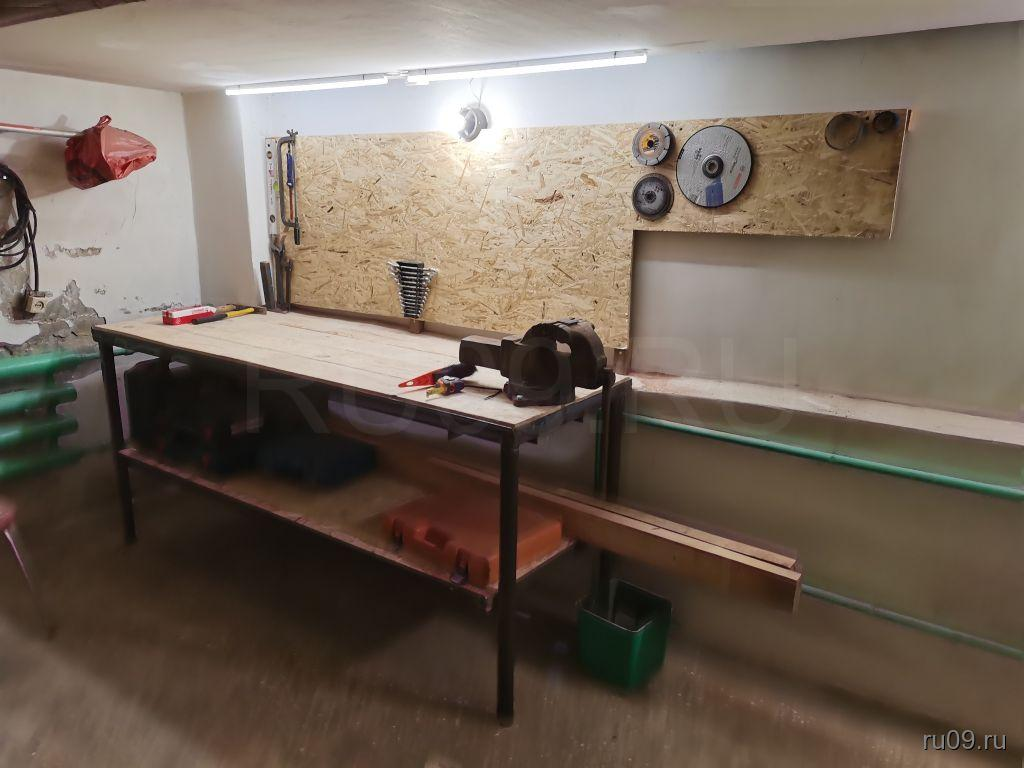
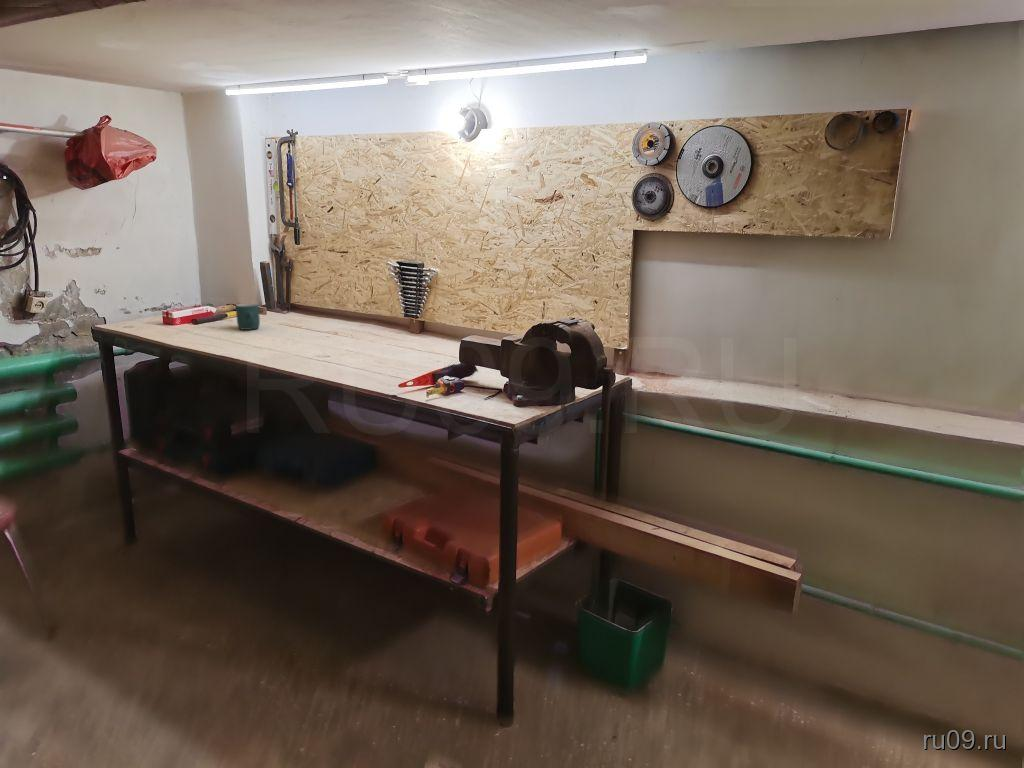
+ mug (250, 317)
